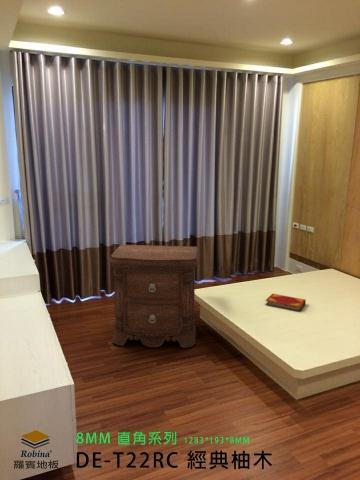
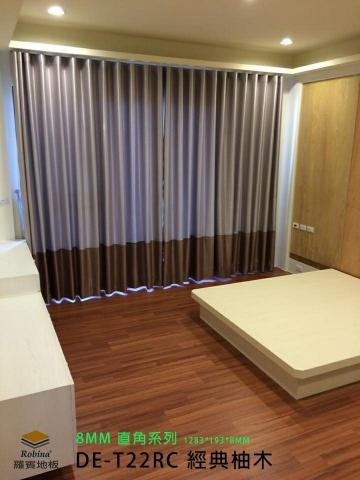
- hardback book (285, 302)
- nightstand (155, 295)
